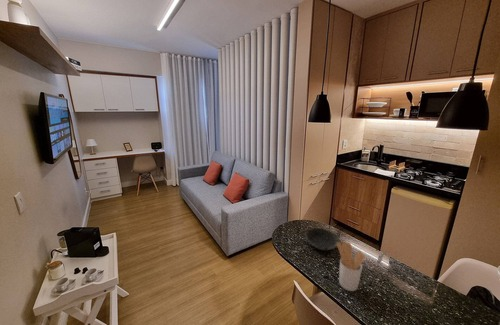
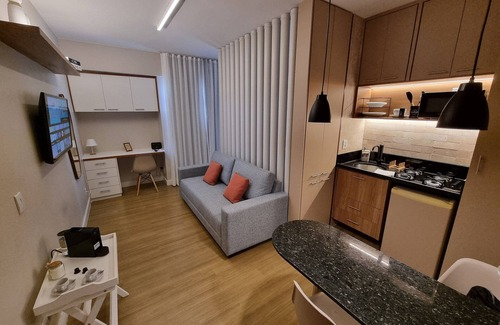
- bowl (321, 239)
- utensil holder (347, 264)
